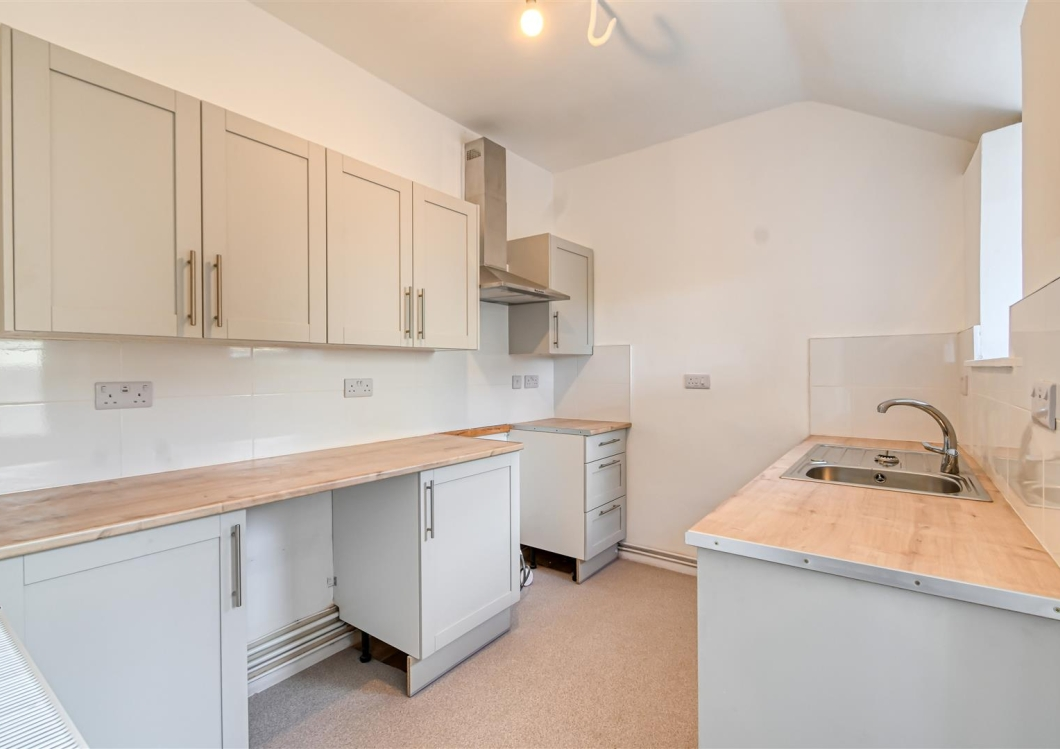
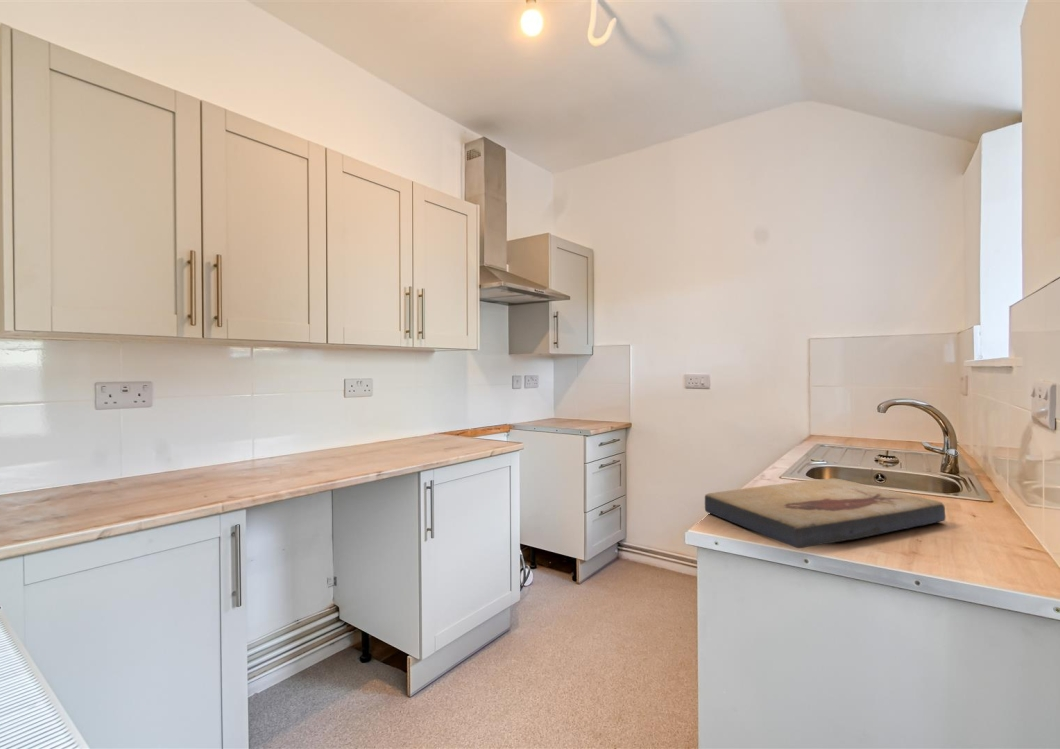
+ fish fossil (819, 506)
